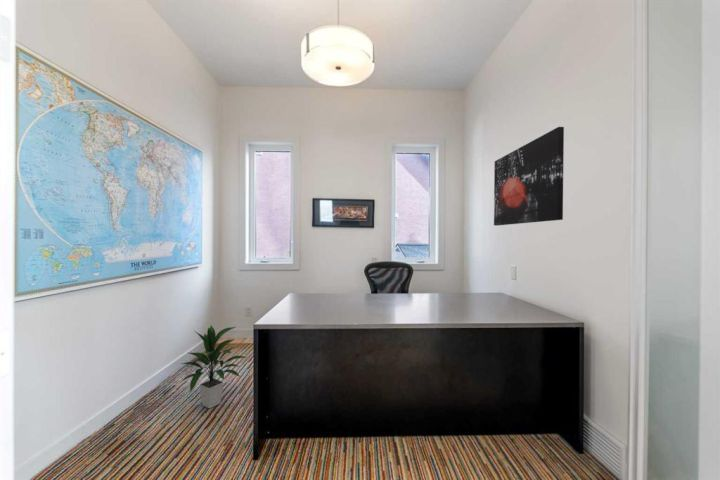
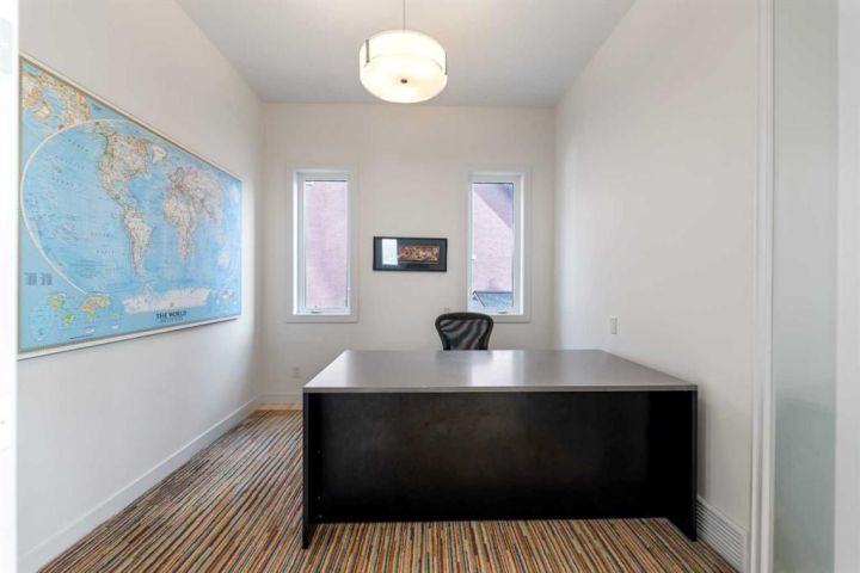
- wall art (522, 185)
- indoor plant (211, 363)
